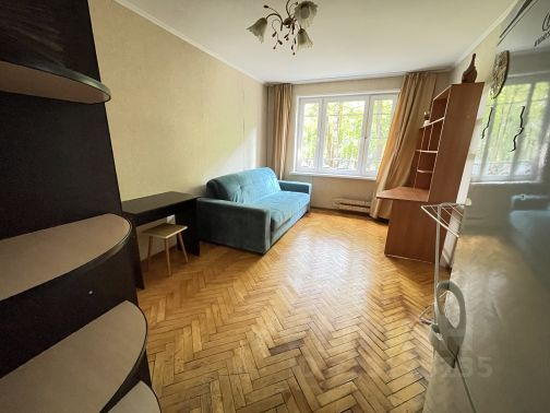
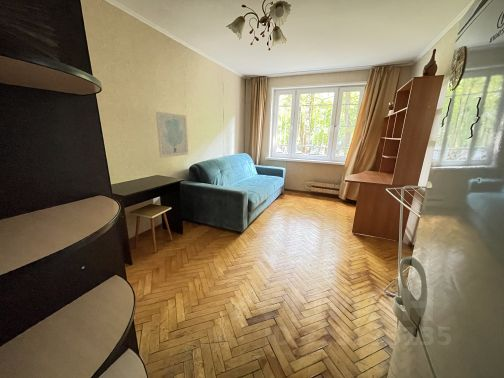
+ wall art (173, 135)
